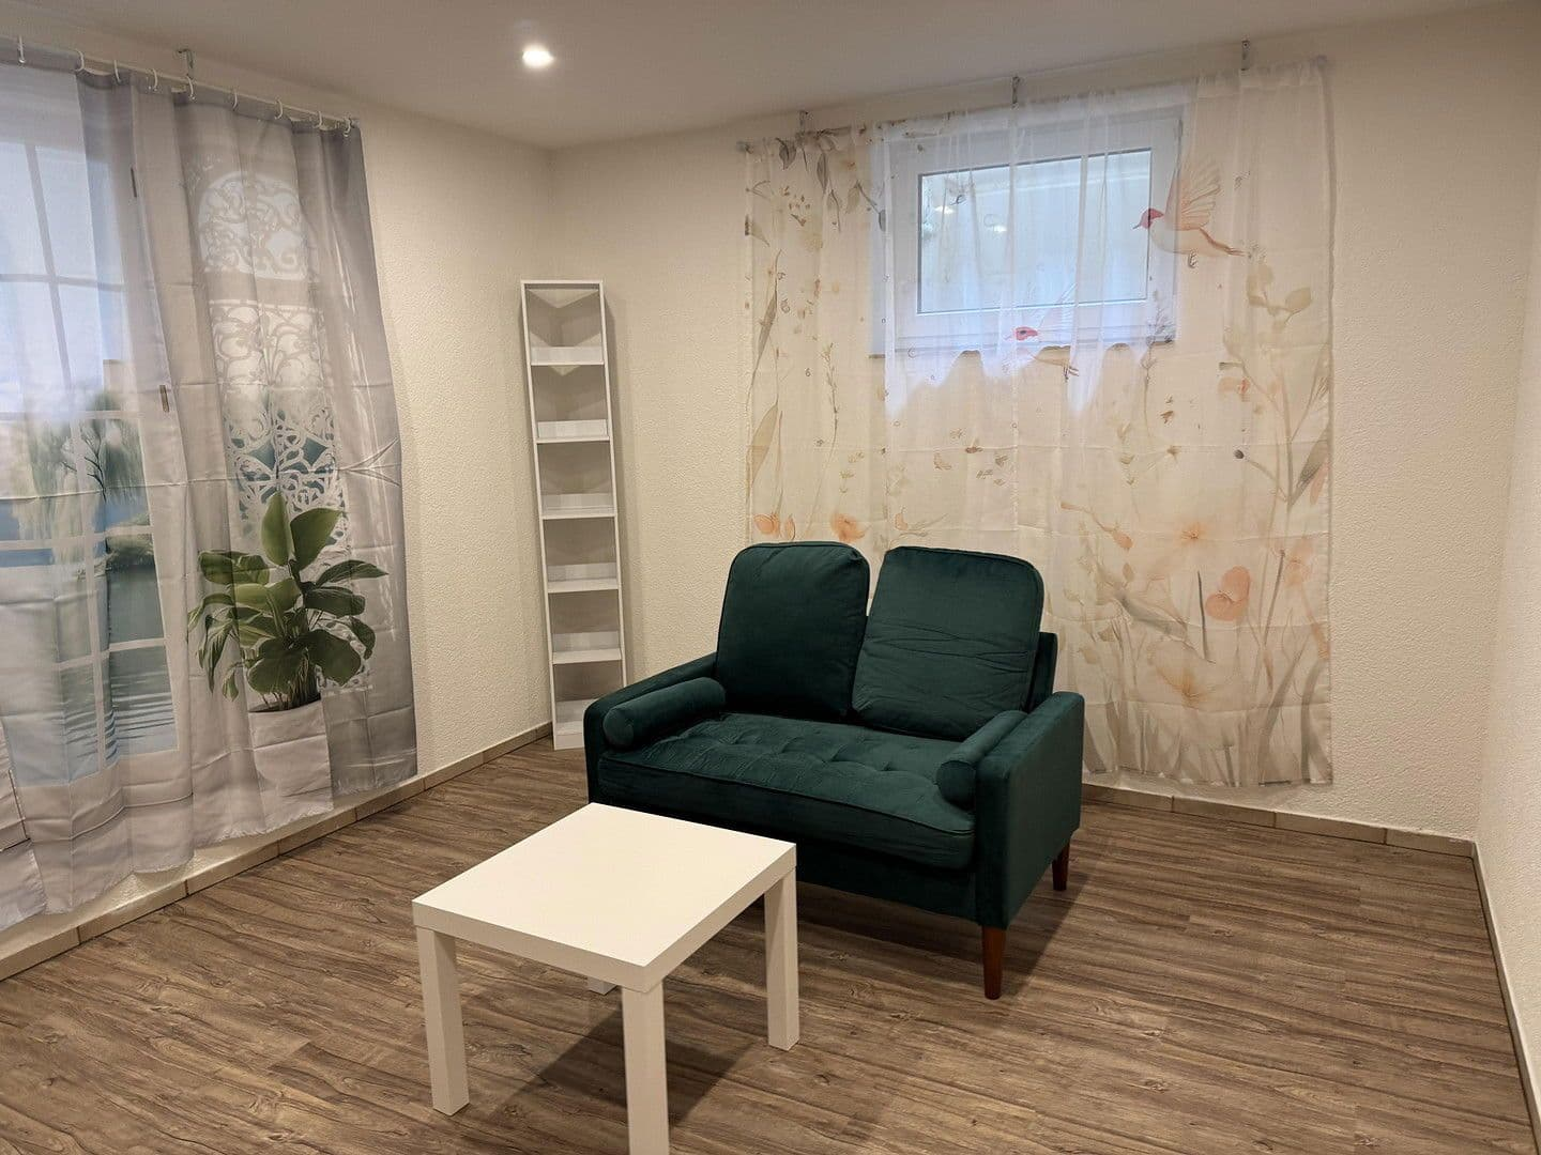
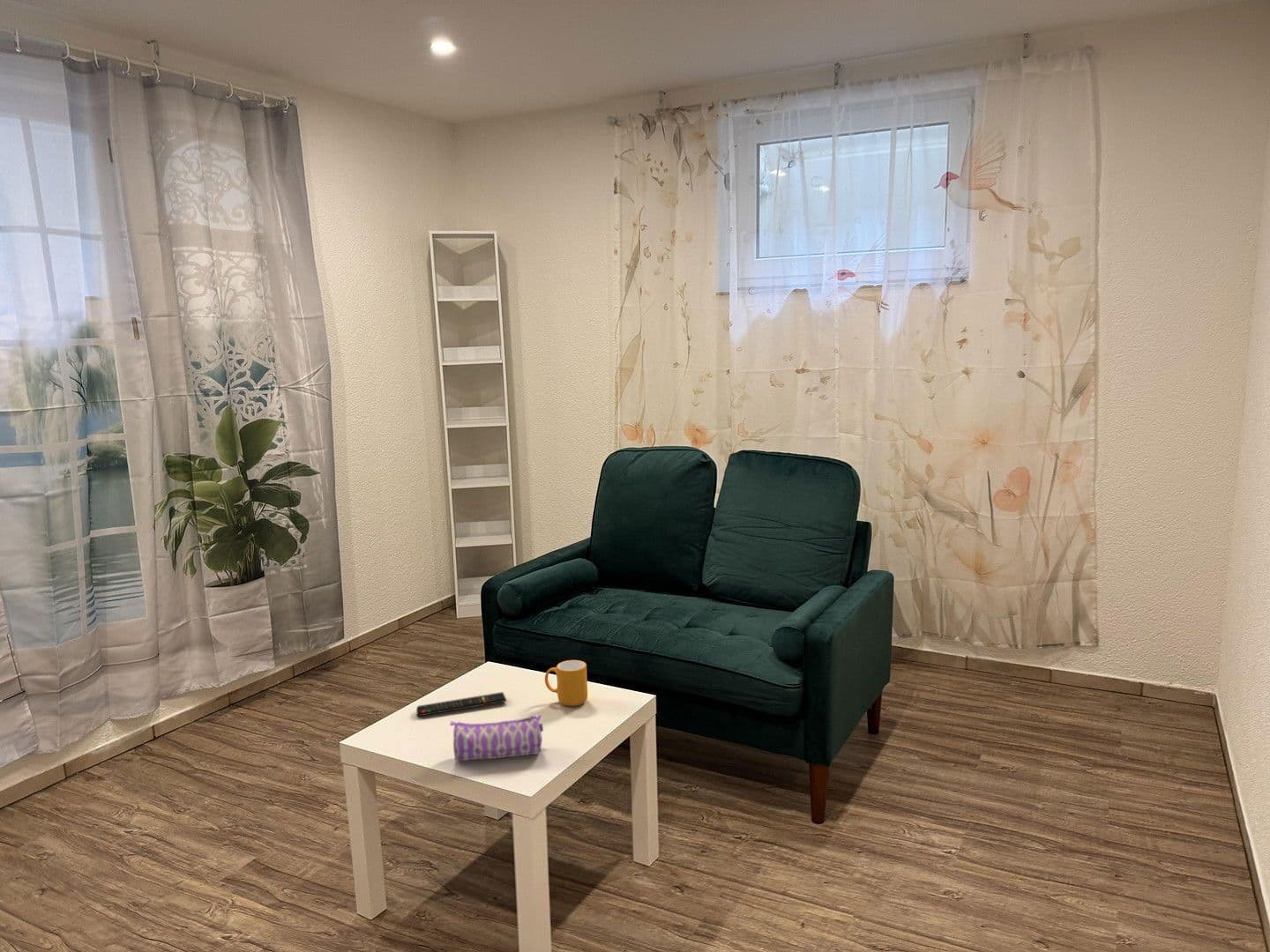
+ mug (565, 682)
+ remote control (461, 704)
+ pencil case (498, 737)
